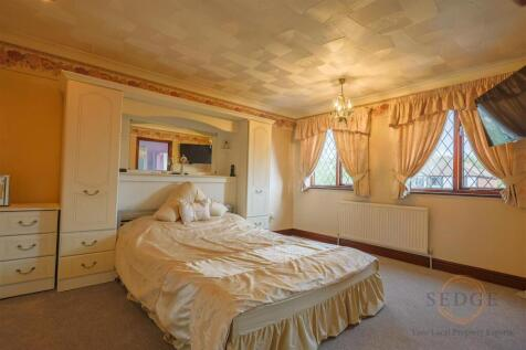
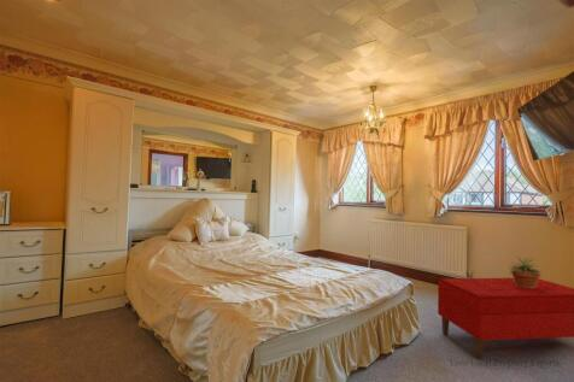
+ potted plant (523, 270)
+ bench (510, 313)
